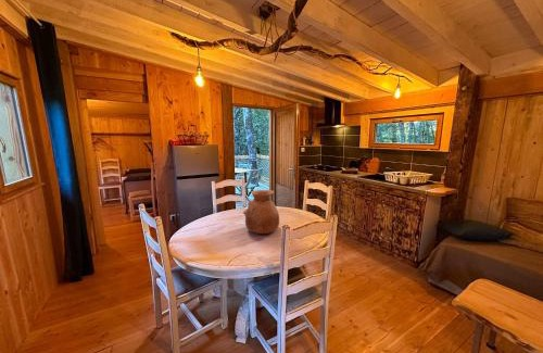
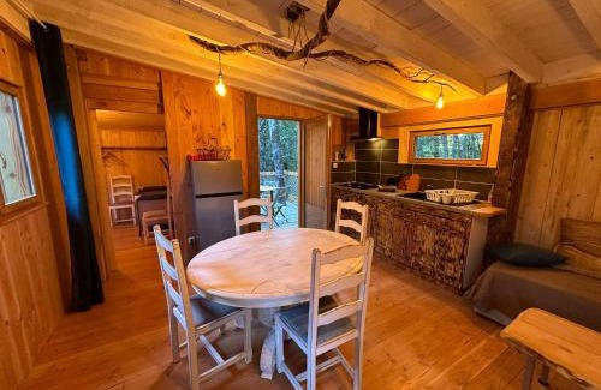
- vase (262, 211)
